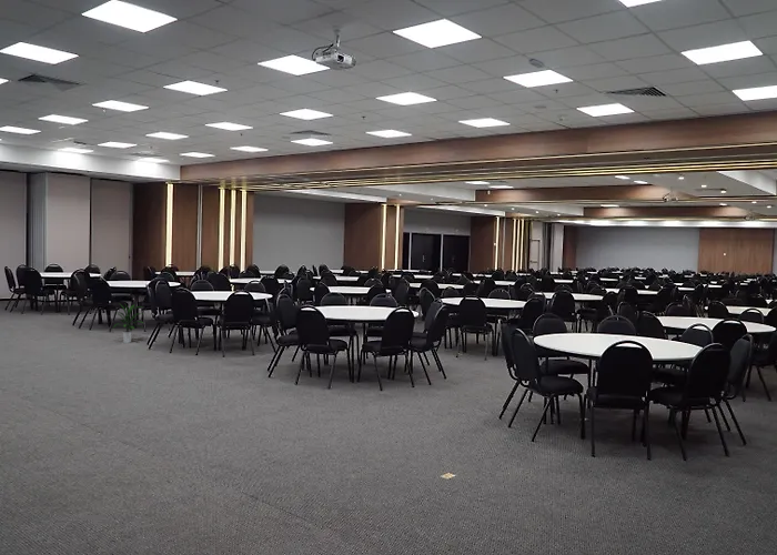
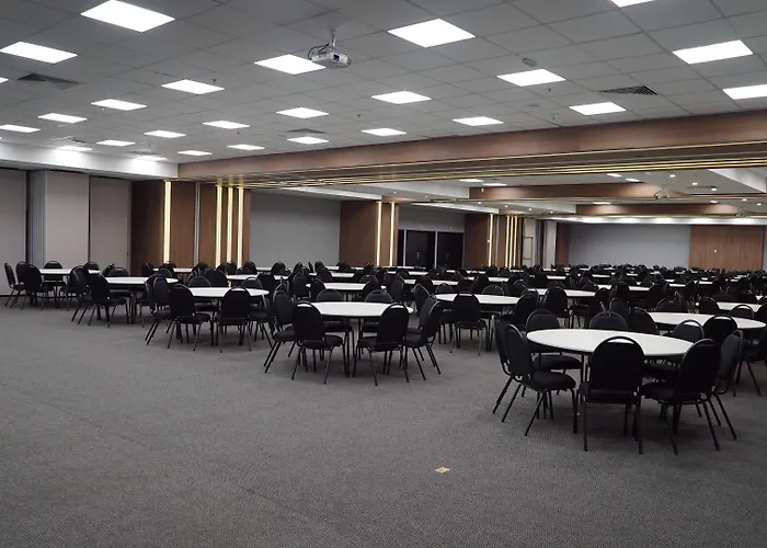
- indoor plant (128, 322)
